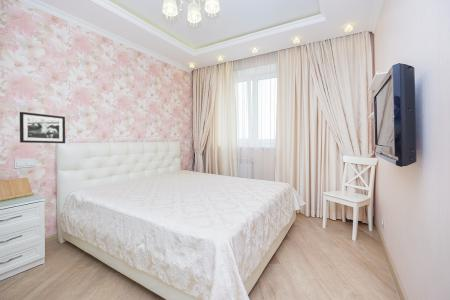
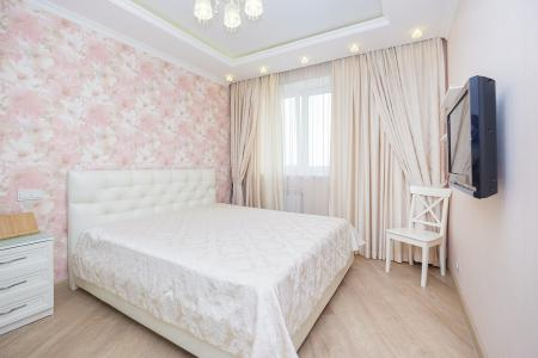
- picture frame (44, 128)
